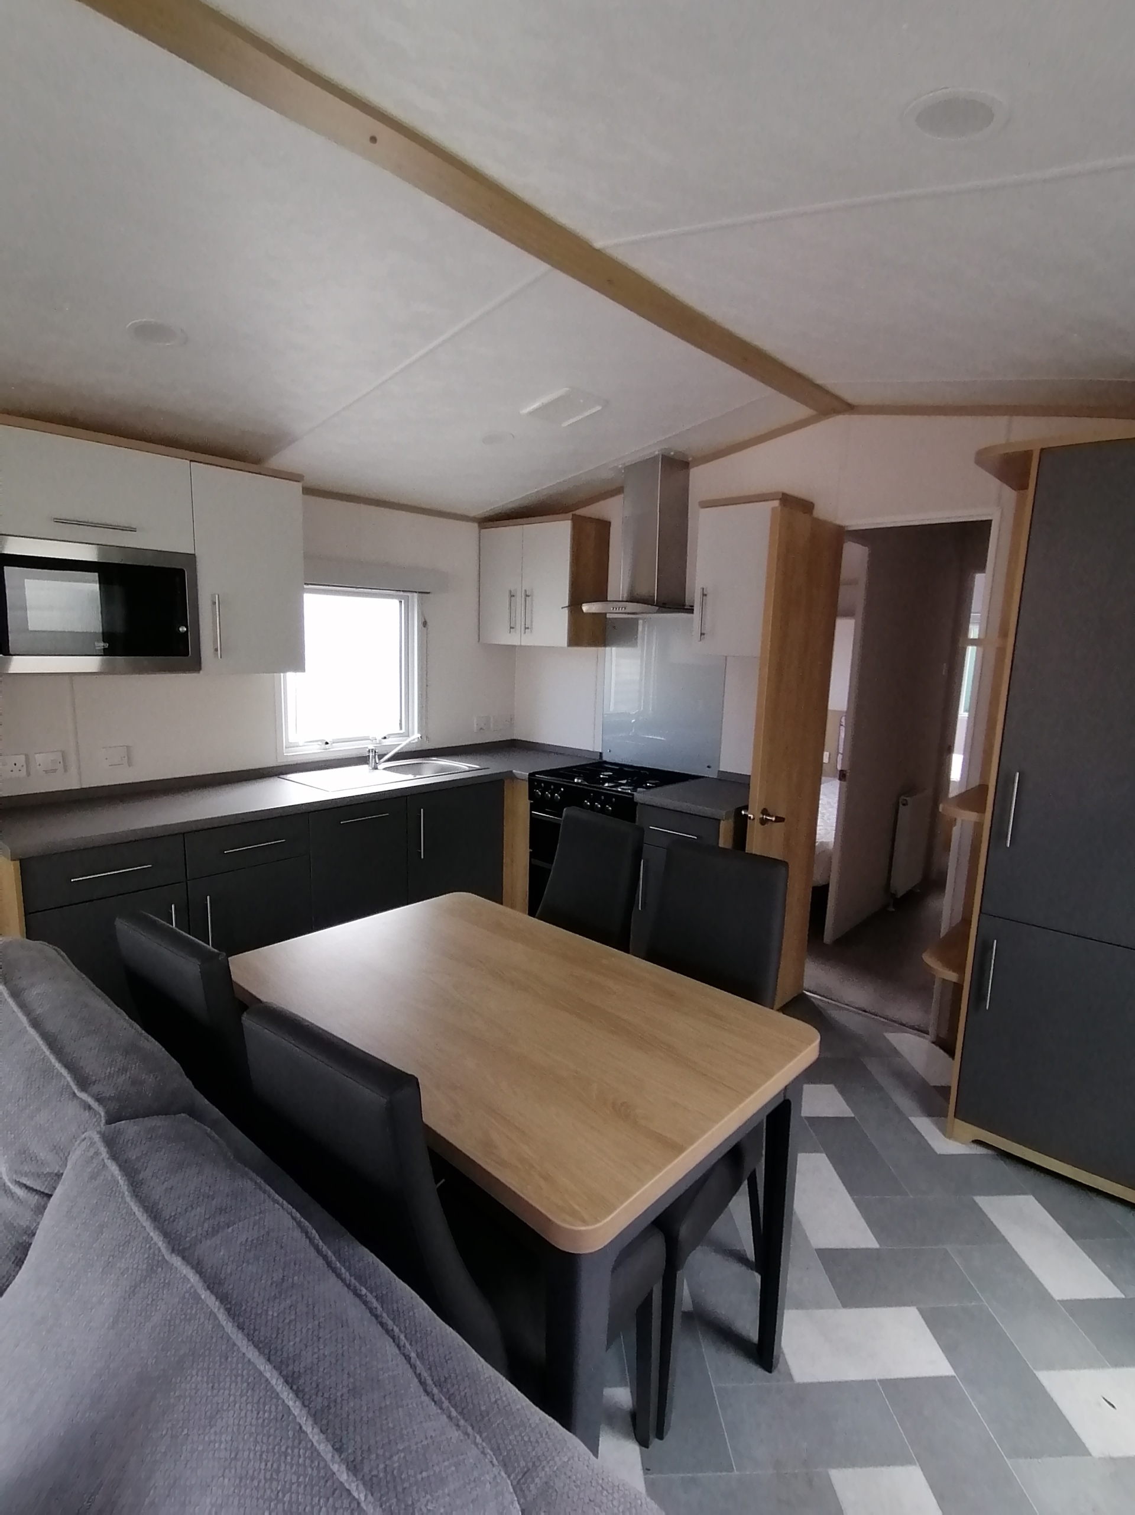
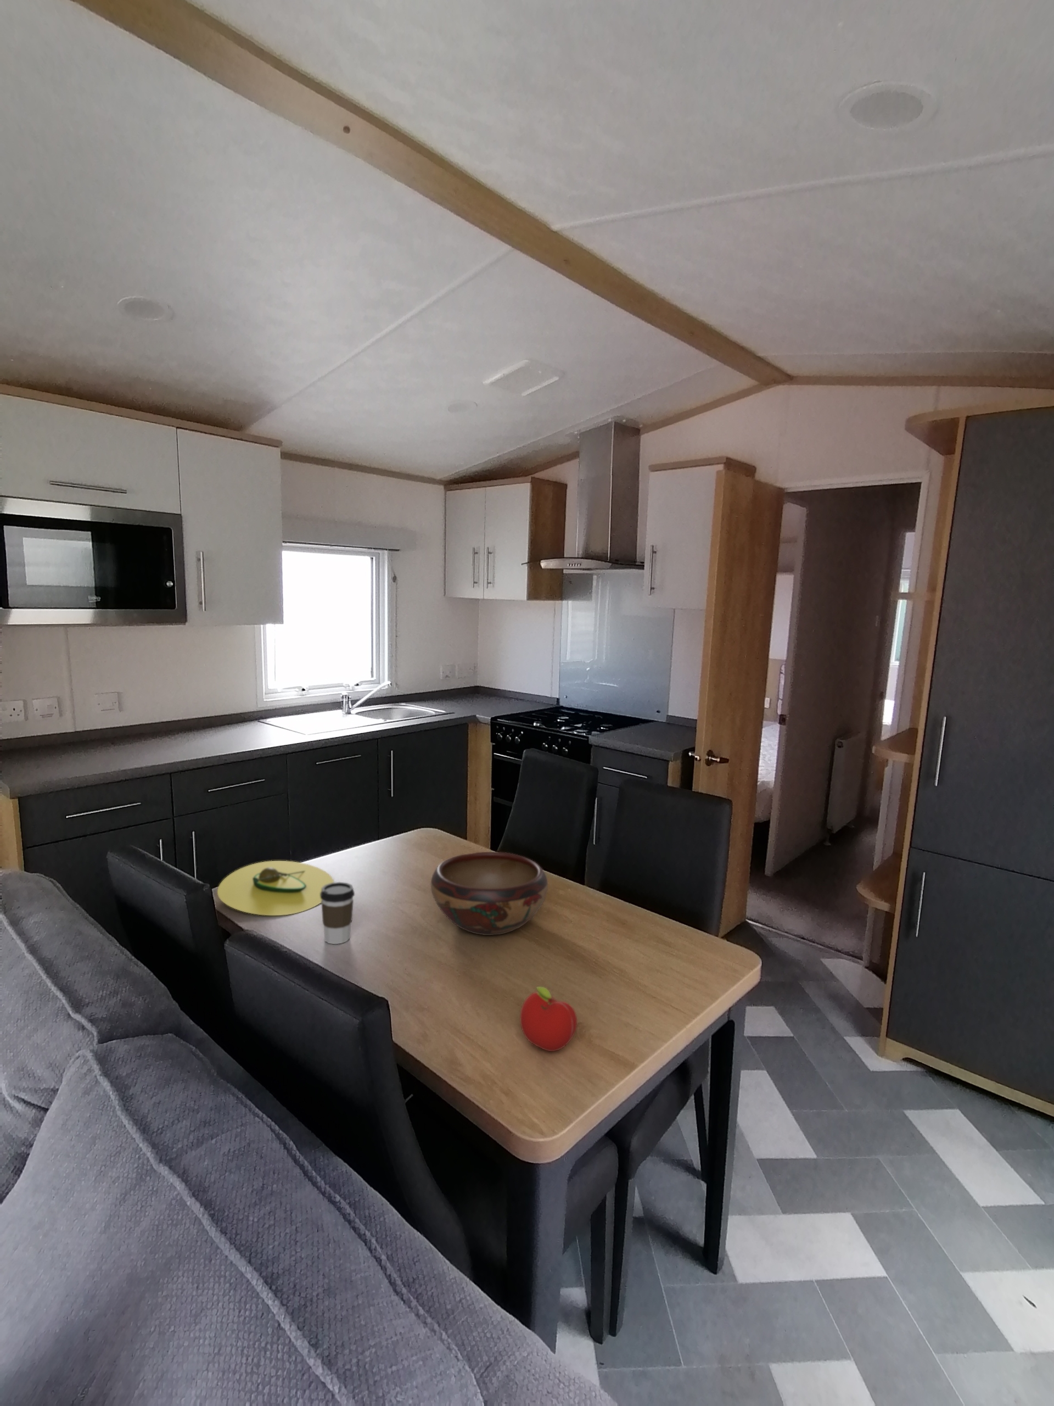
+ decorative bowl (489, 895)
+ fruit (548, 1019)
+ coffee cup (337, 913)
+ avocado (277, 879)
